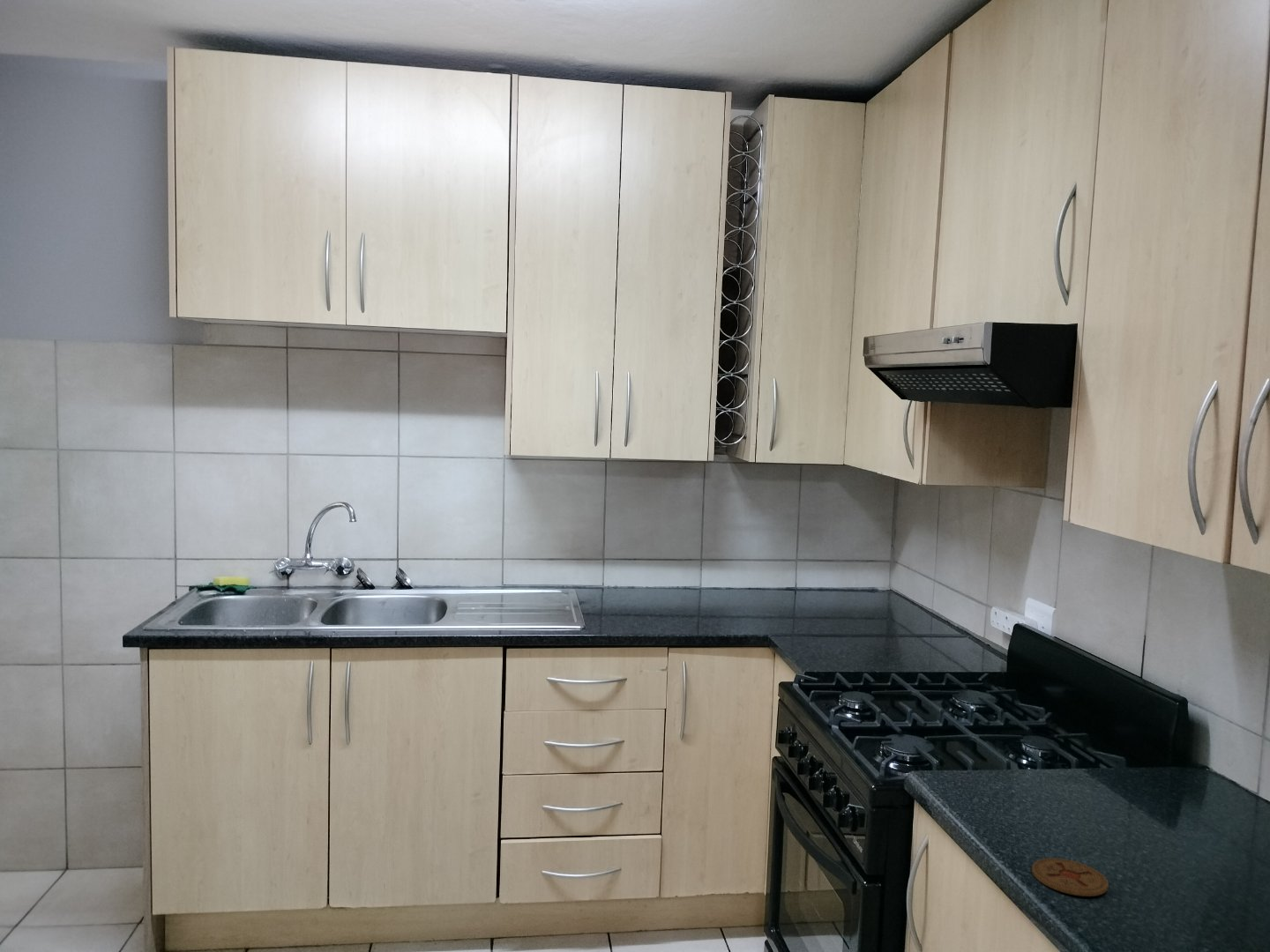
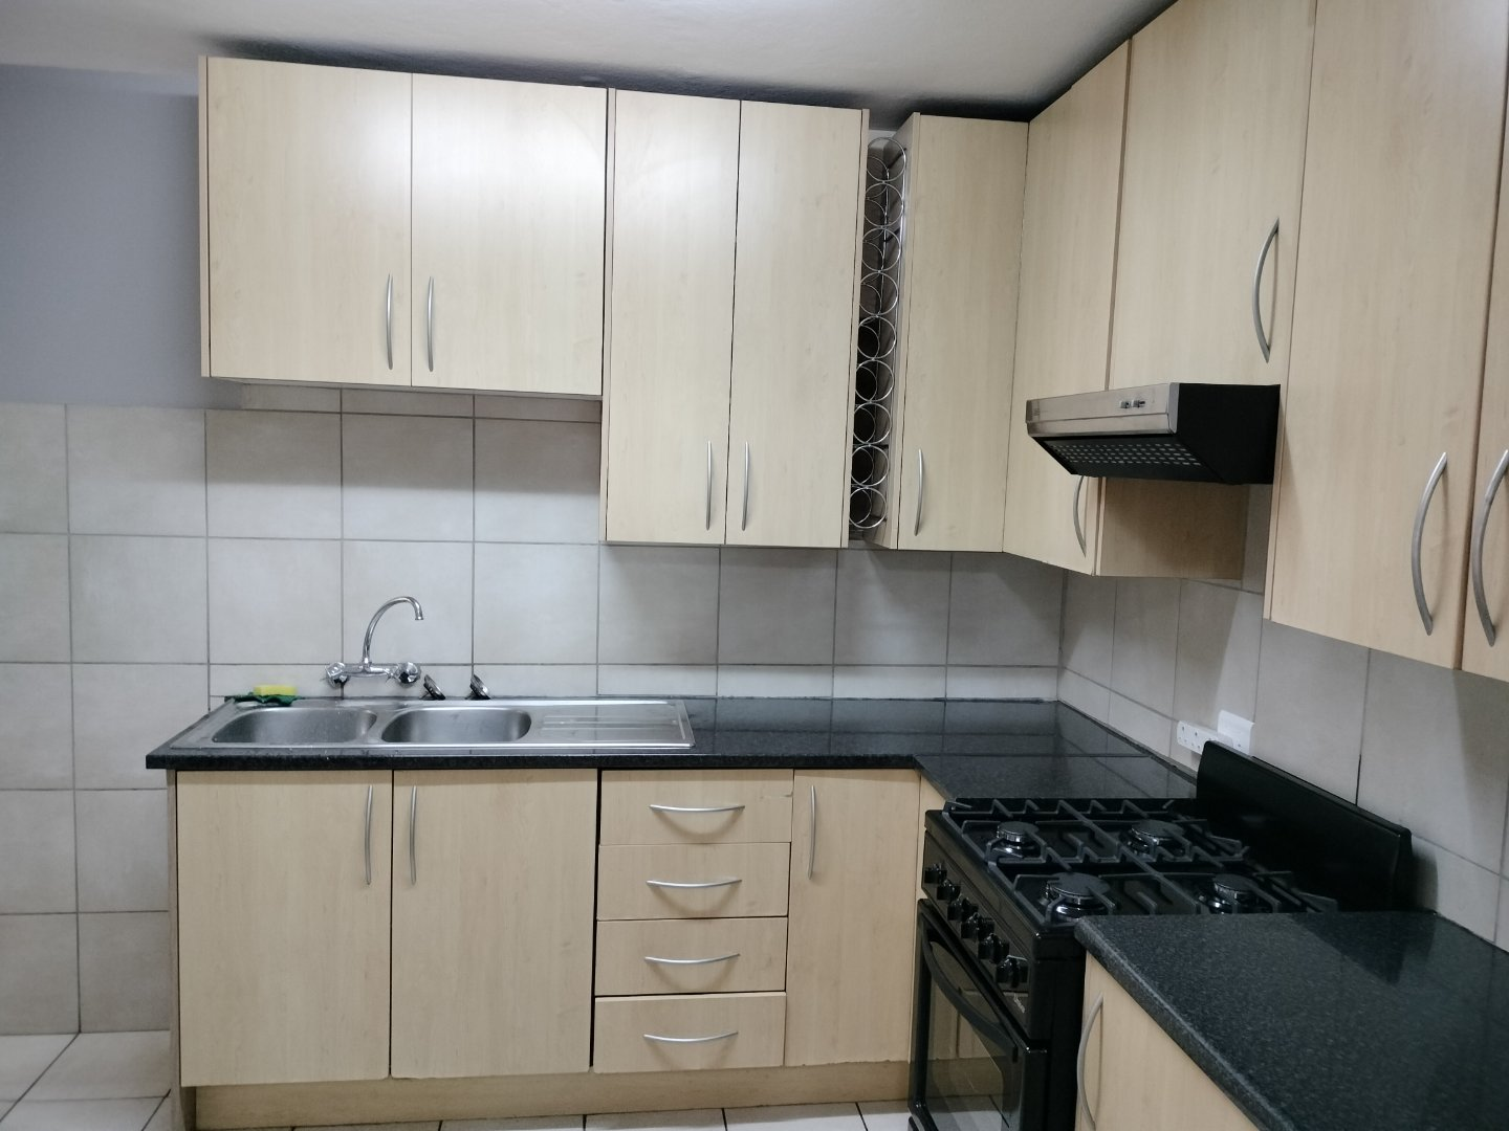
- coaster (1069, 876)
